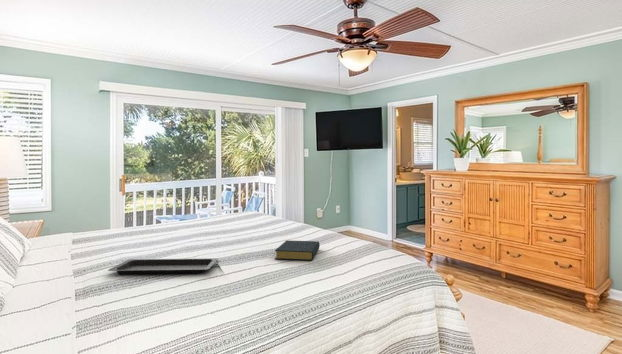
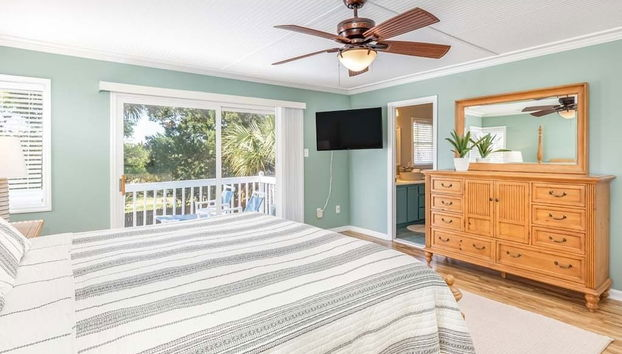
- hardback book (298, 249)
- serving tray (166, 266)
